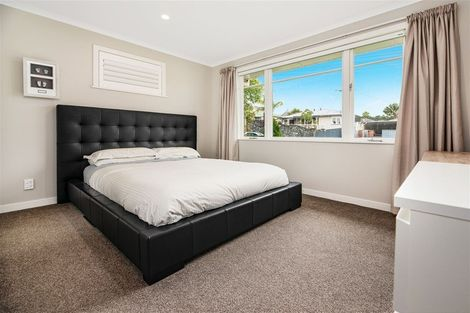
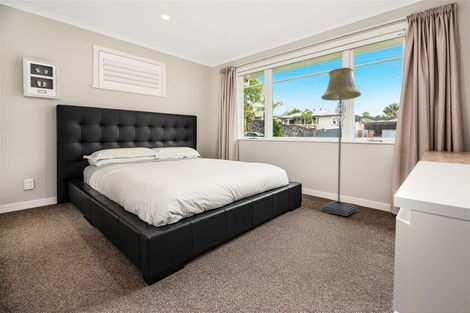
+ floor lamp (339, 141)
